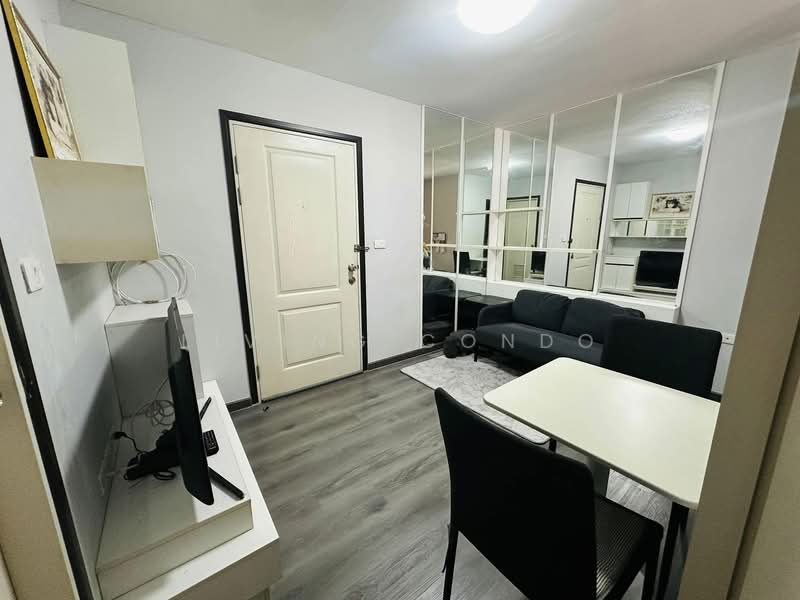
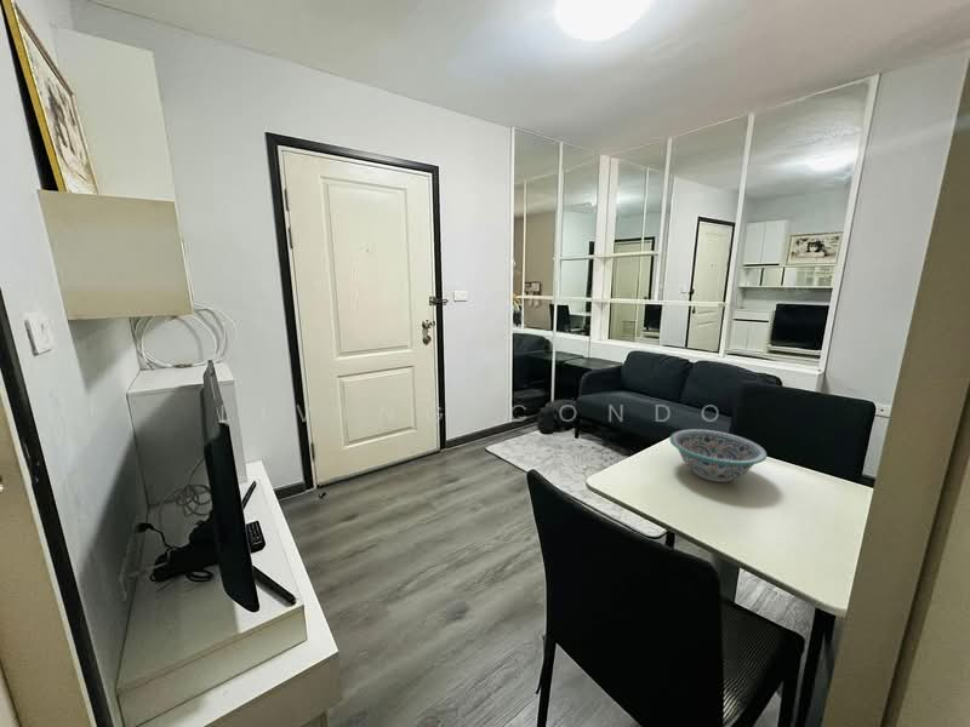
+ decorative bowl (714, 458)
